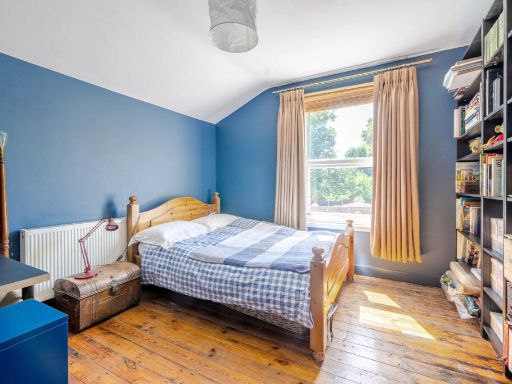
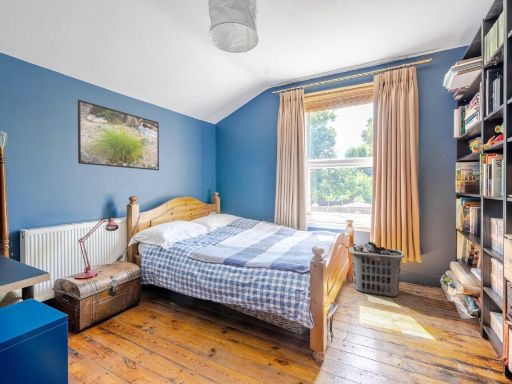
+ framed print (124, 140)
+ clothes hamper (375, 266)
